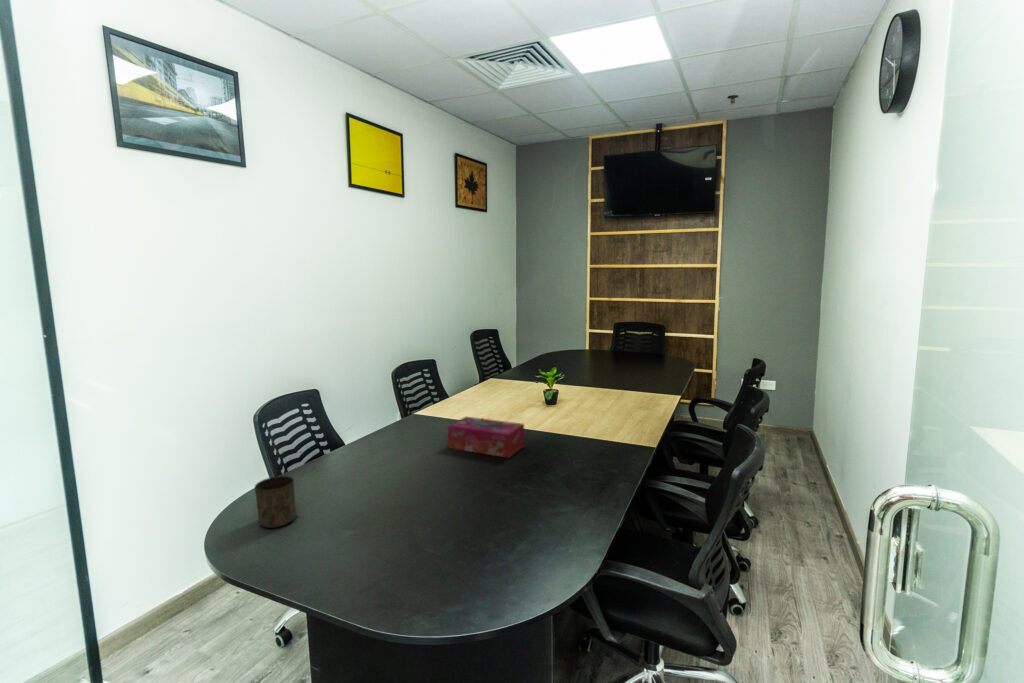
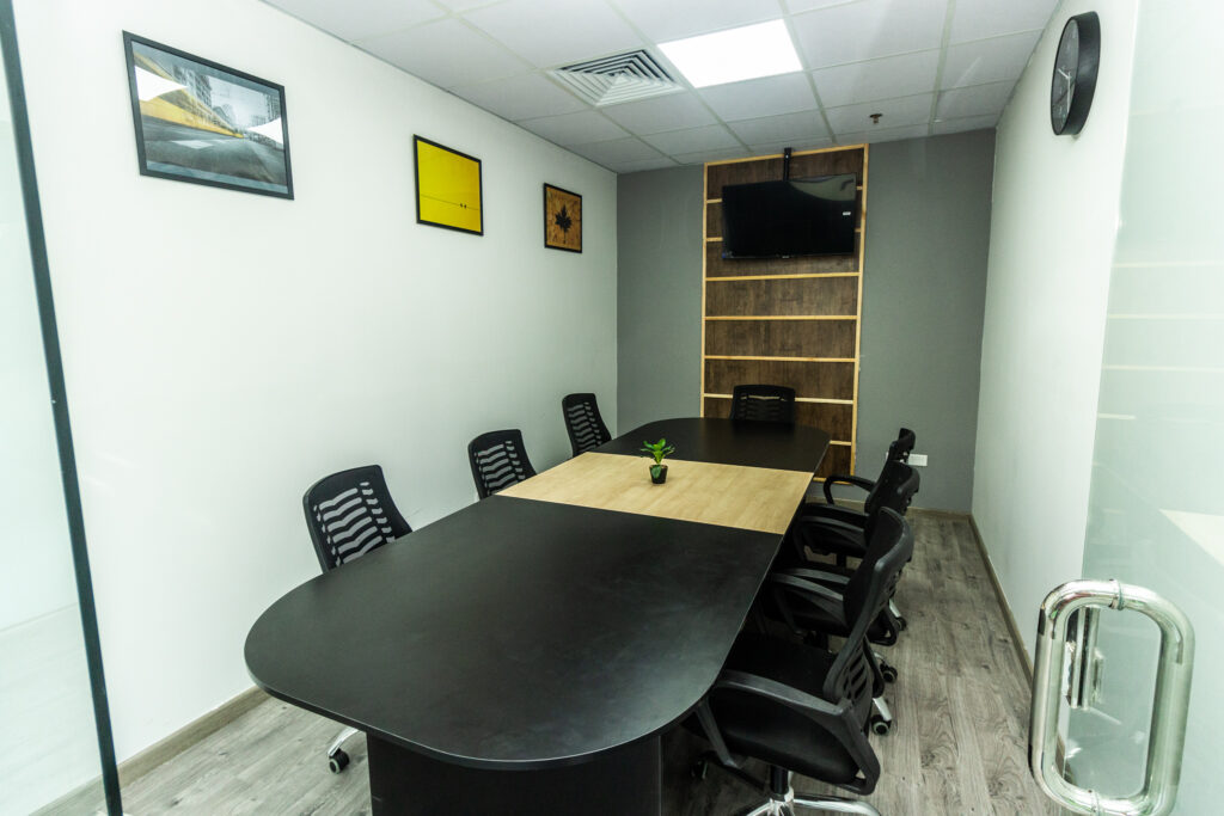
- cup (276, 501)
- tissue box (486, 436)
